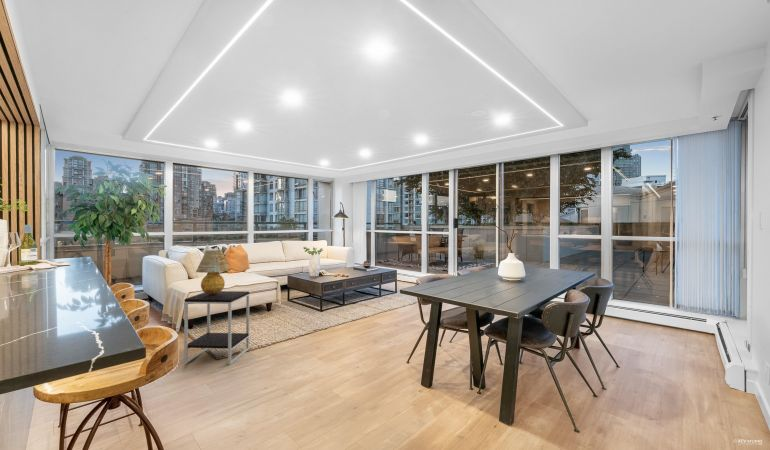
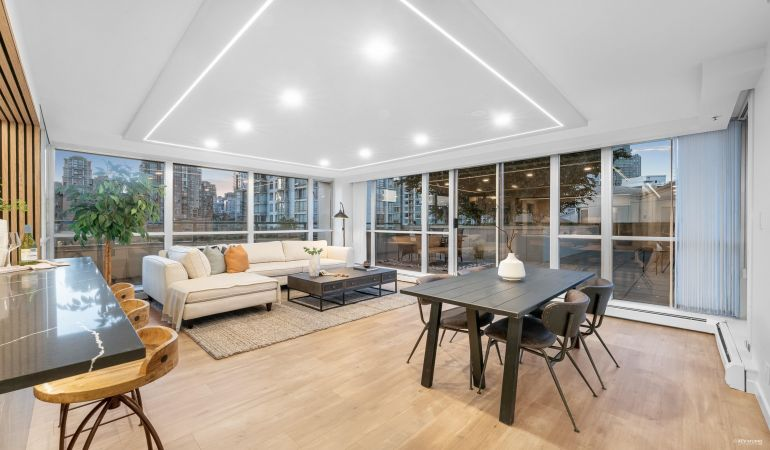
- table lamp (213, 272)
- side table (218, 333)
